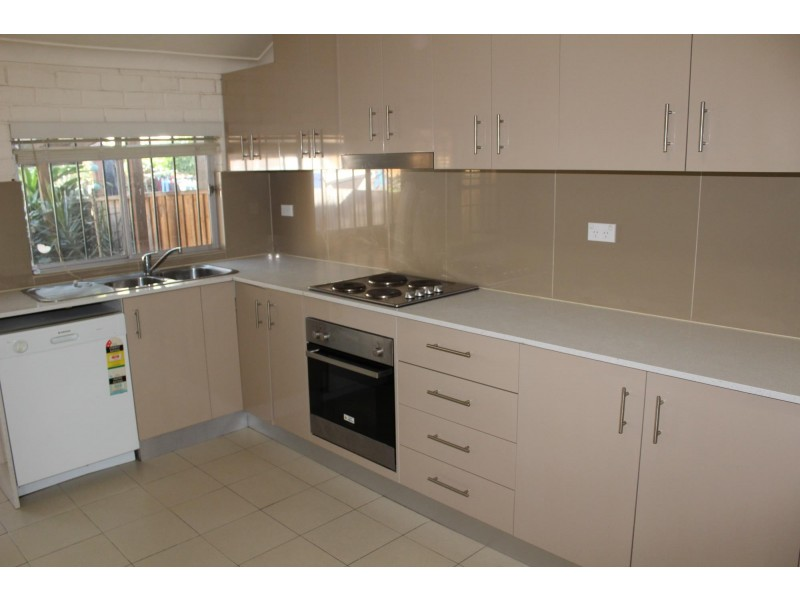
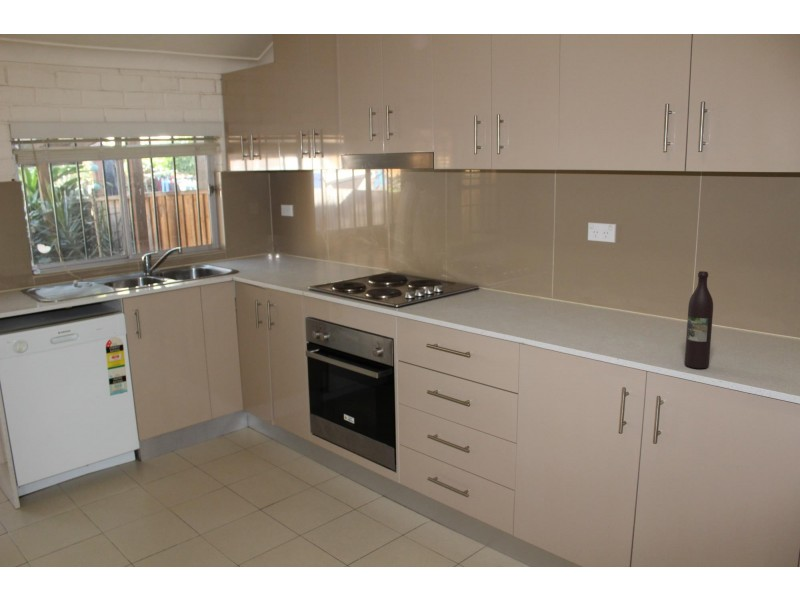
+ wine bottle (699, 319)
